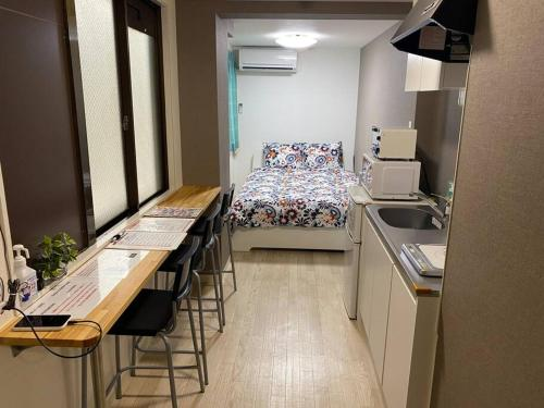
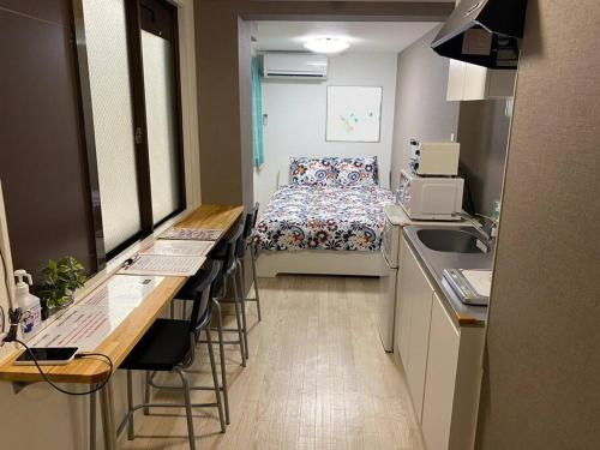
+ wall art (353, 114)
